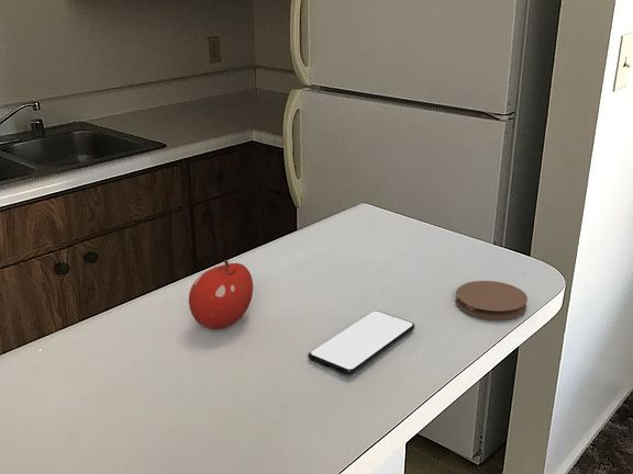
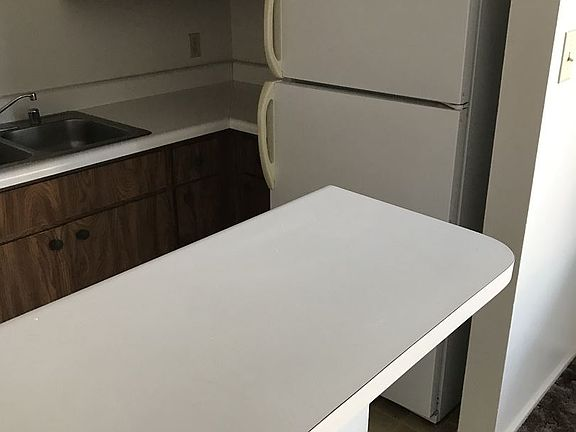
- smartphone (363, 340)
- fruit (221, 292)
- coaster (490, 298)
